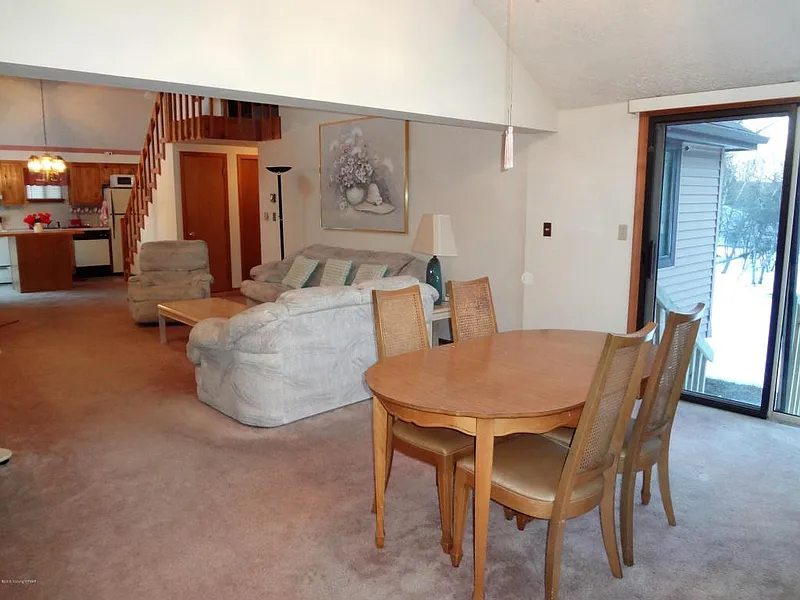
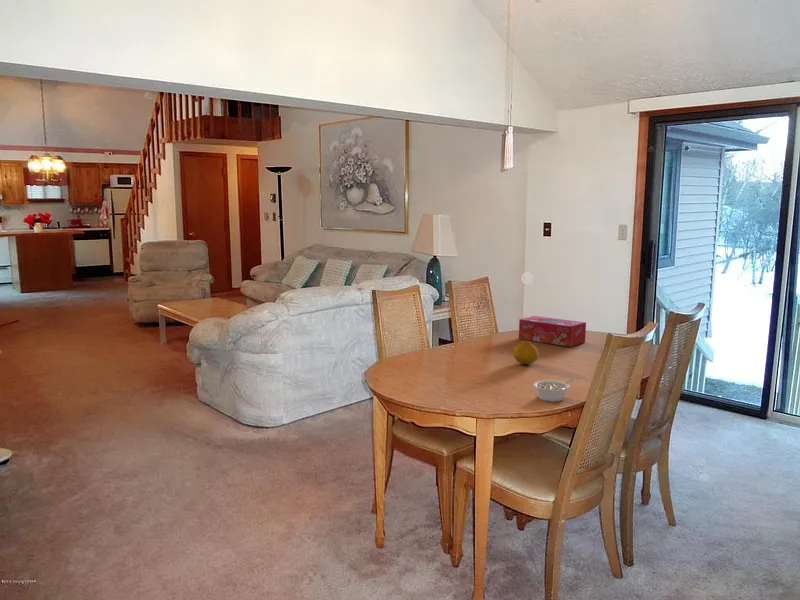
+ fruit (525, 352)
+ legume (551, 389)
+ tissue box (551, 330)
